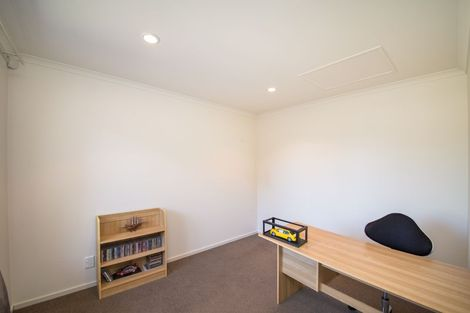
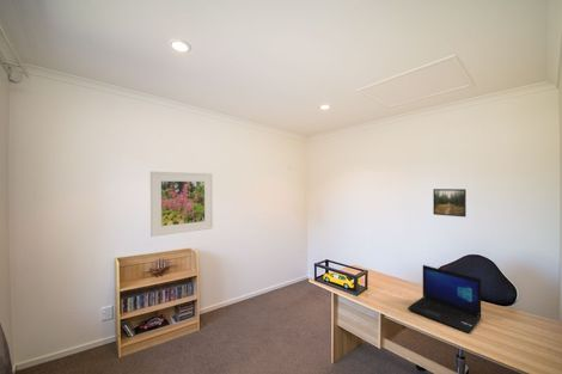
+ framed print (448, 202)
+ laptop (442, 294)
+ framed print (183, 202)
